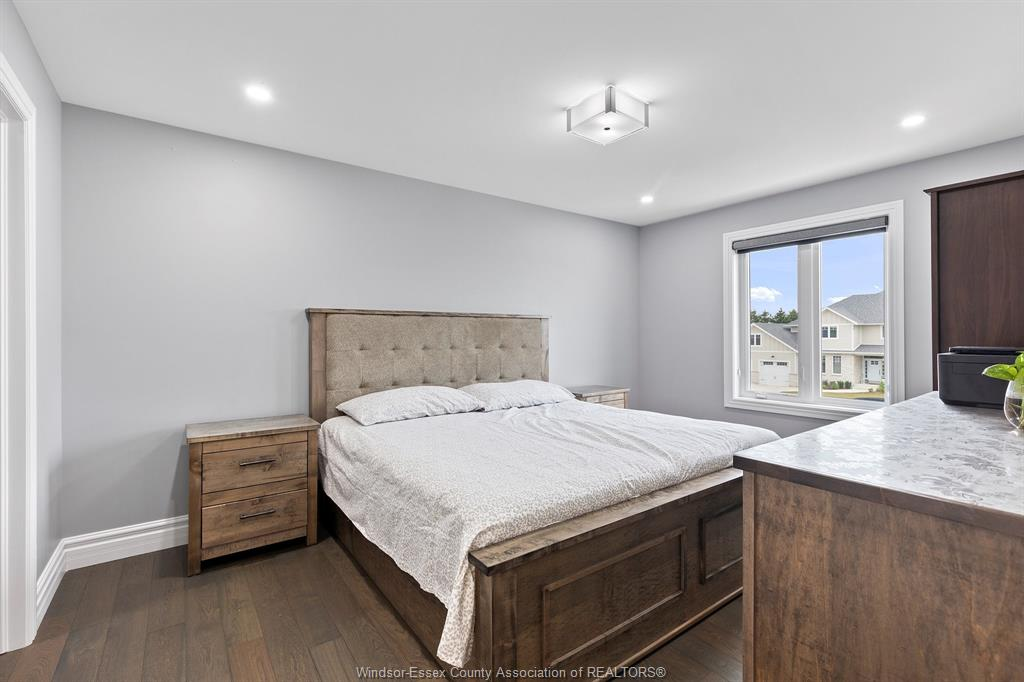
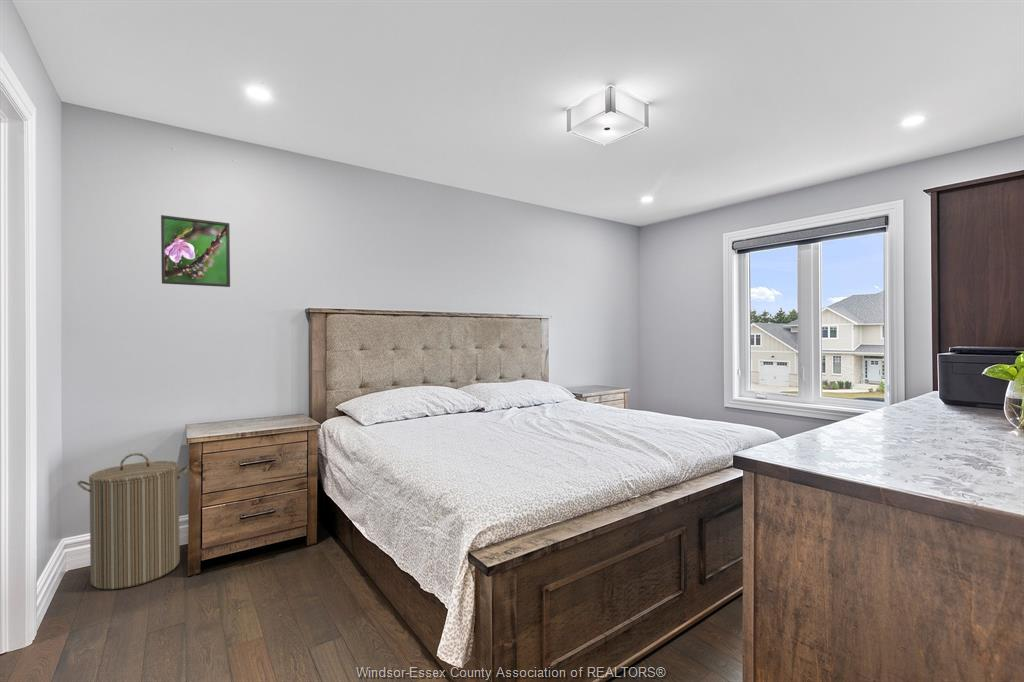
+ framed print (196, 252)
+ laundry hamper (136, 512)
